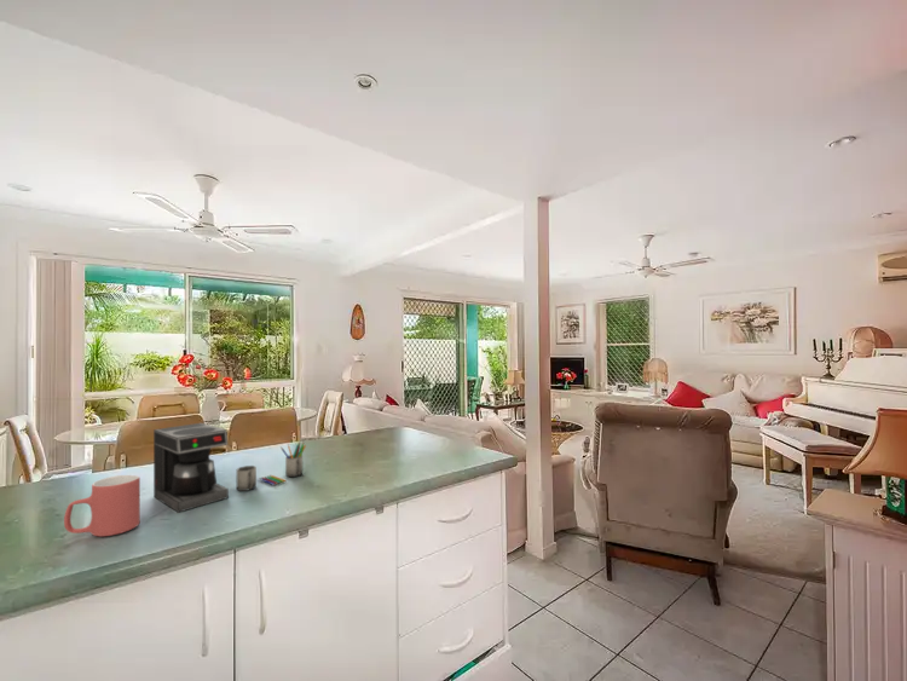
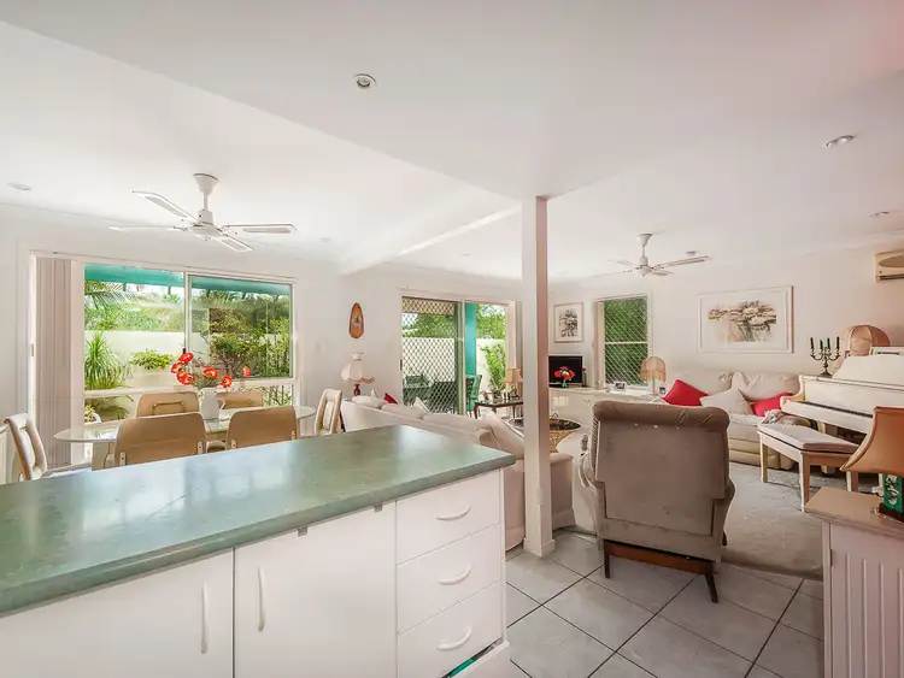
- coffee maker (244, 466)
- mug (103, 506)
